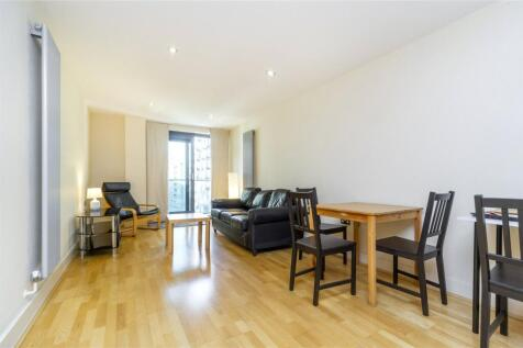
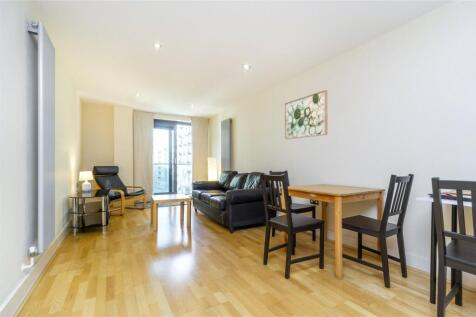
+ wall art (303, 117)
